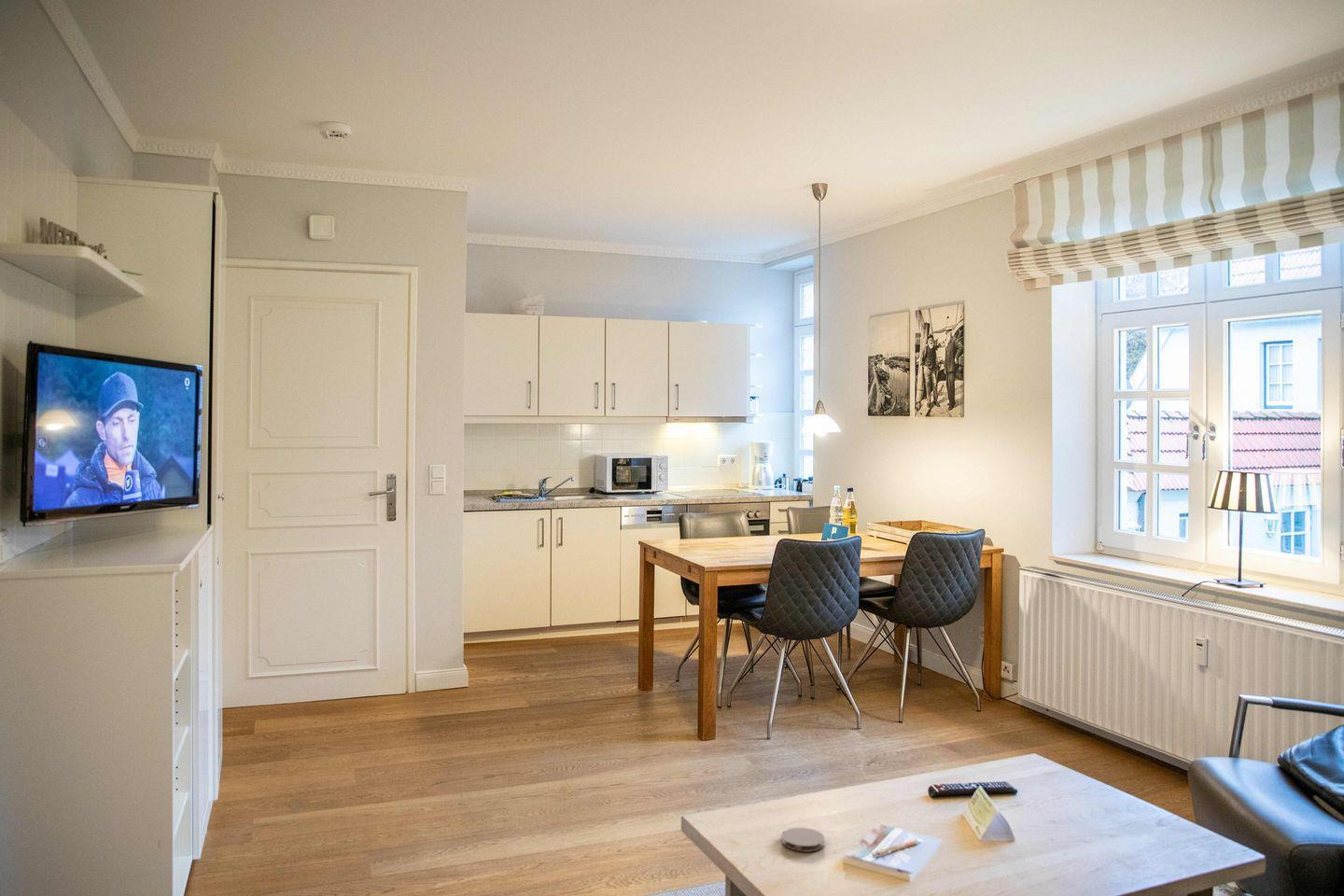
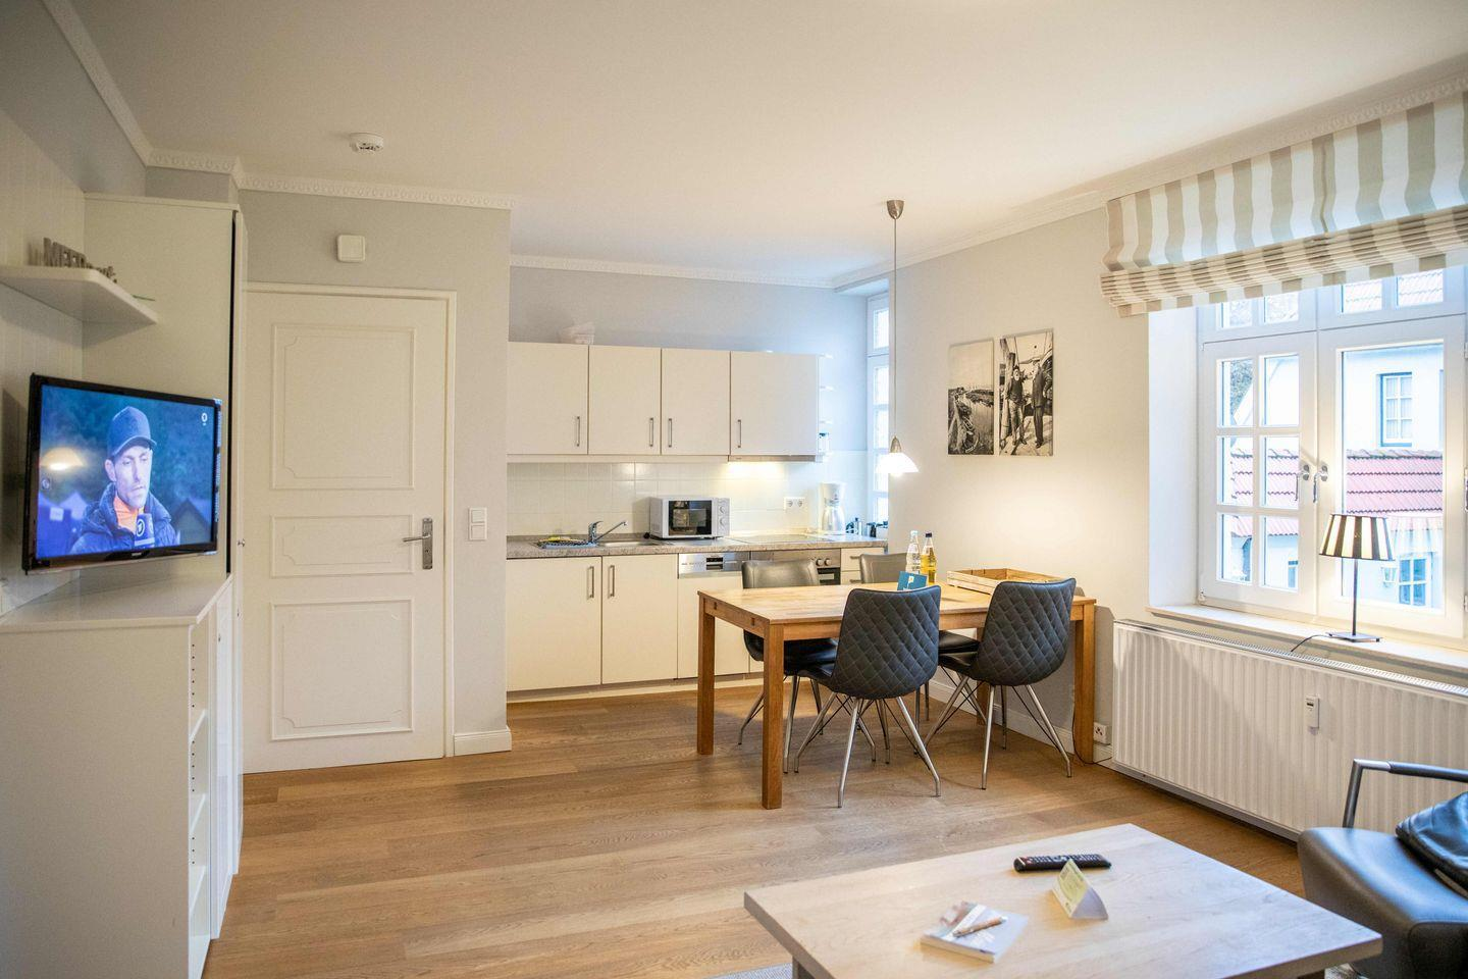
- coaster (803, 839)
